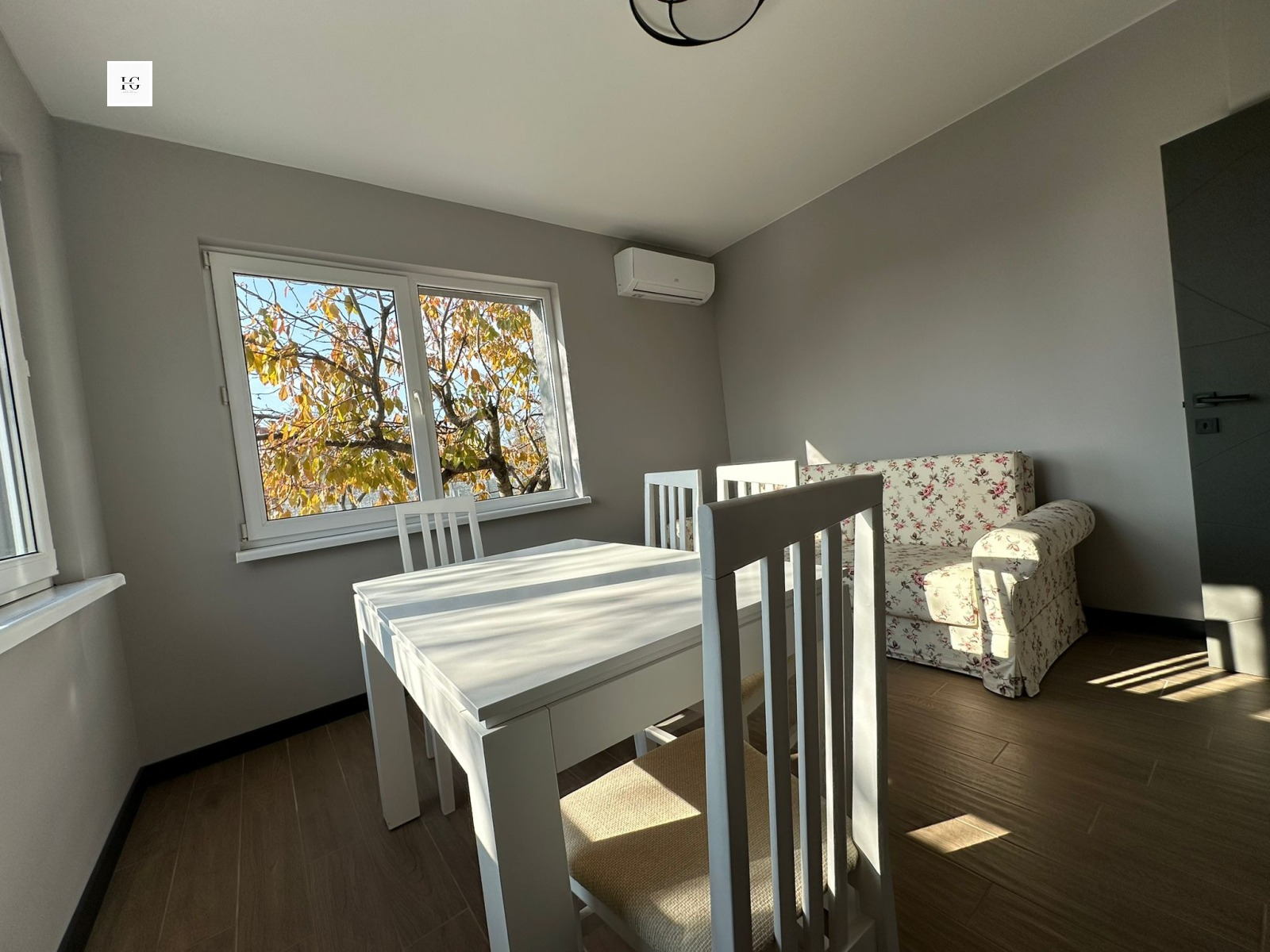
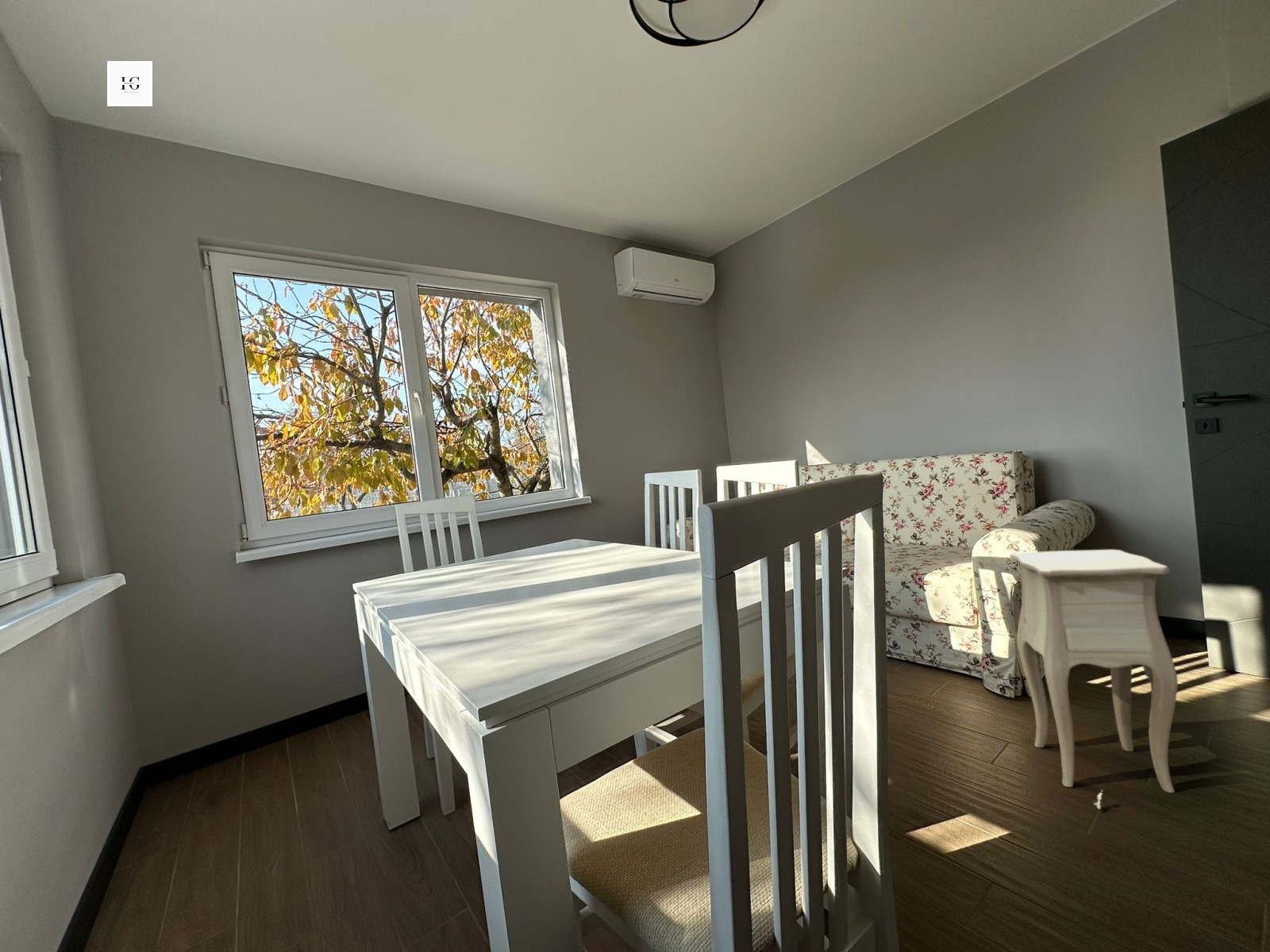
+ side table (1090, 662)
